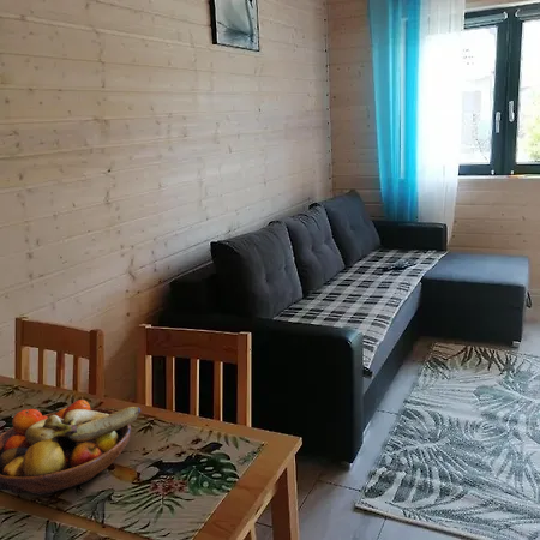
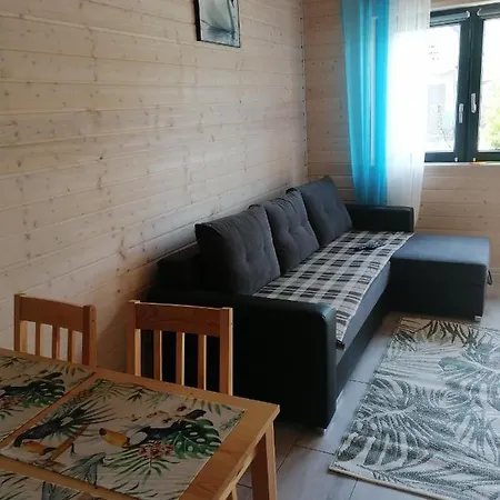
- fruit bowl (59, 433)
